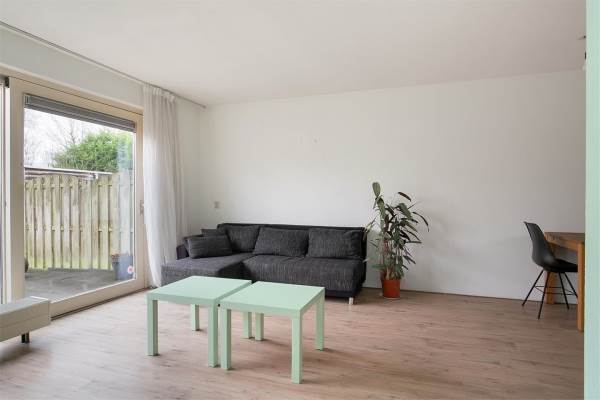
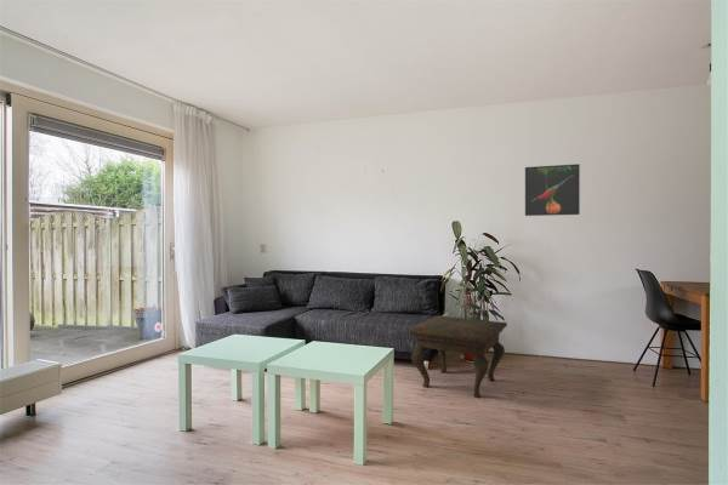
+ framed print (551, 190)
+ side table (459, 352)
